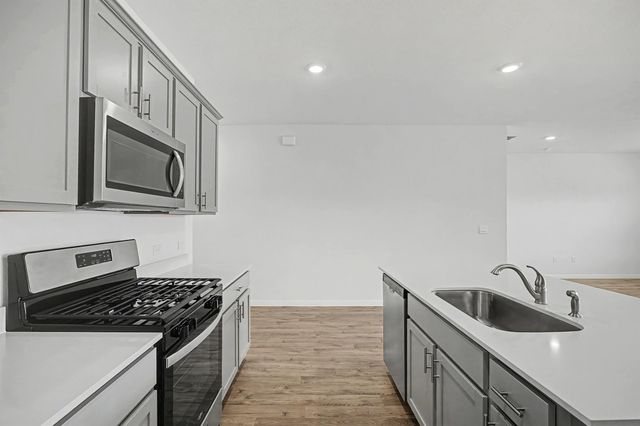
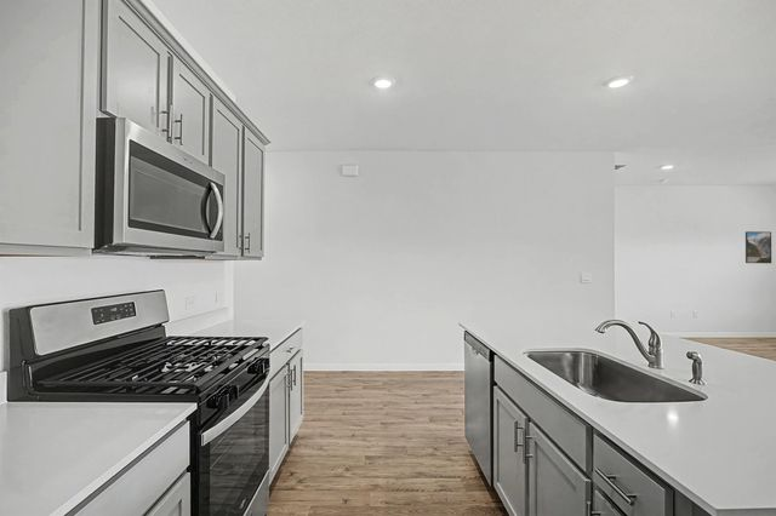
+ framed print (758, 247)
